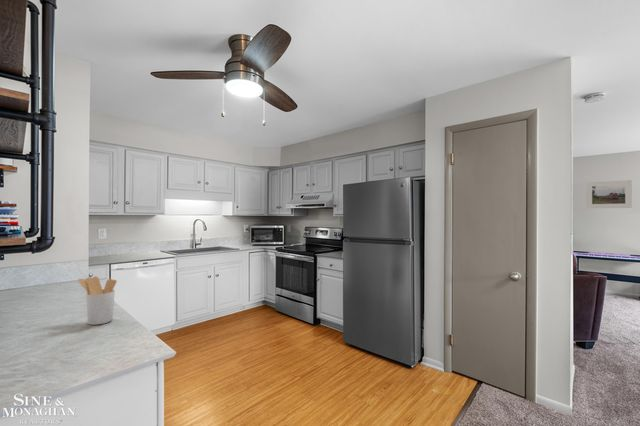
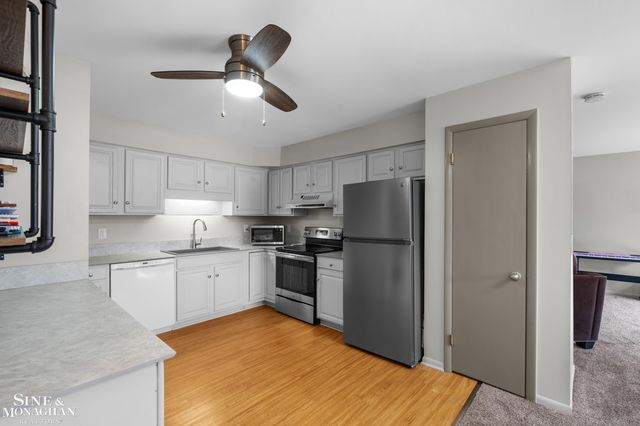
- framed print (608, 194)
- utensil holder (96, 298)
